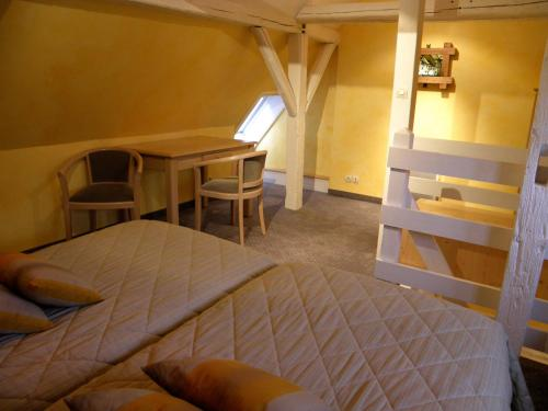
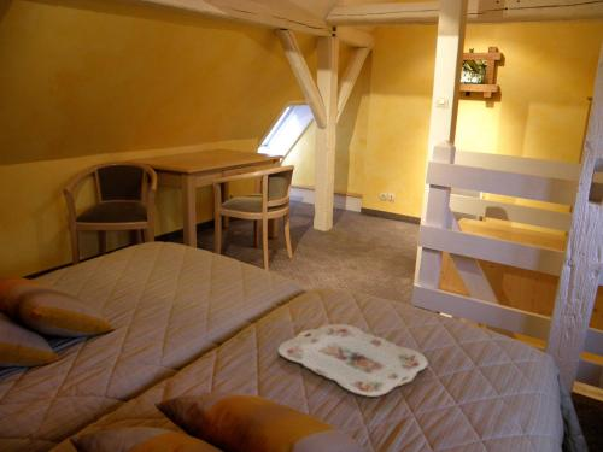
+ serving tray (351, 356)
